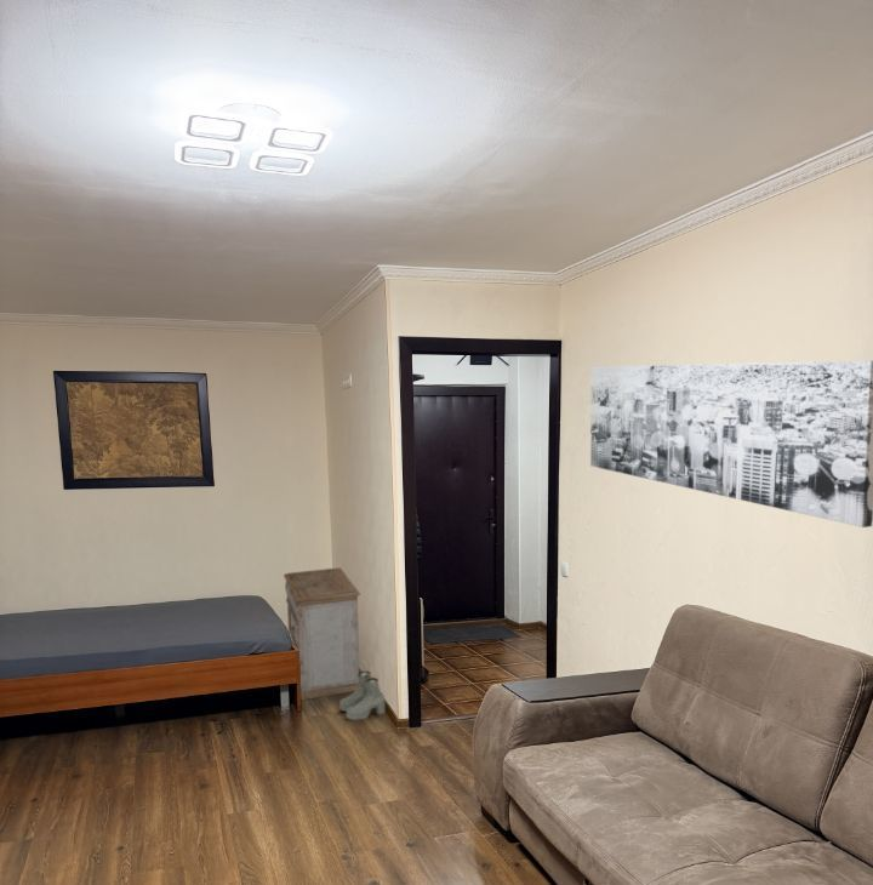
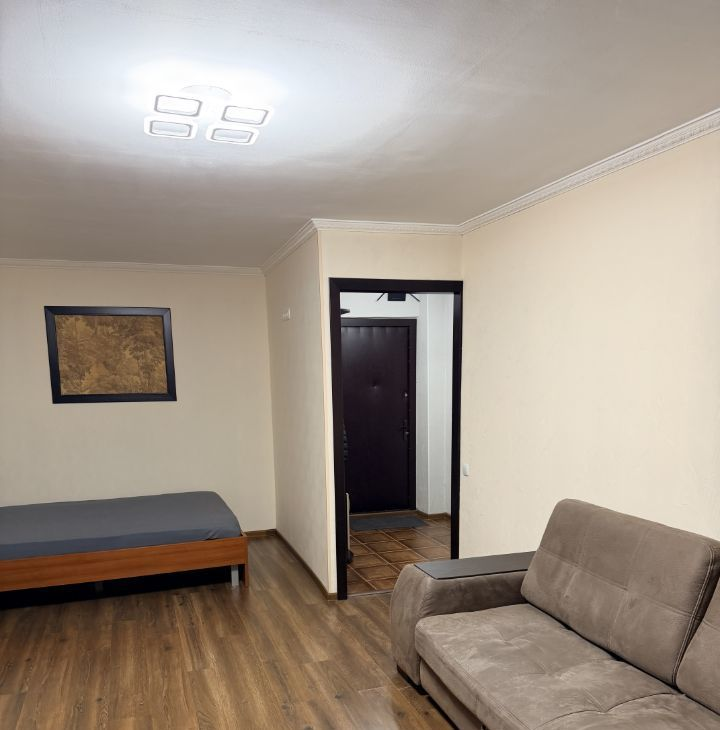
- boots (361, 693)
- wall art (697, 427)
- nightstand (321, 630)
